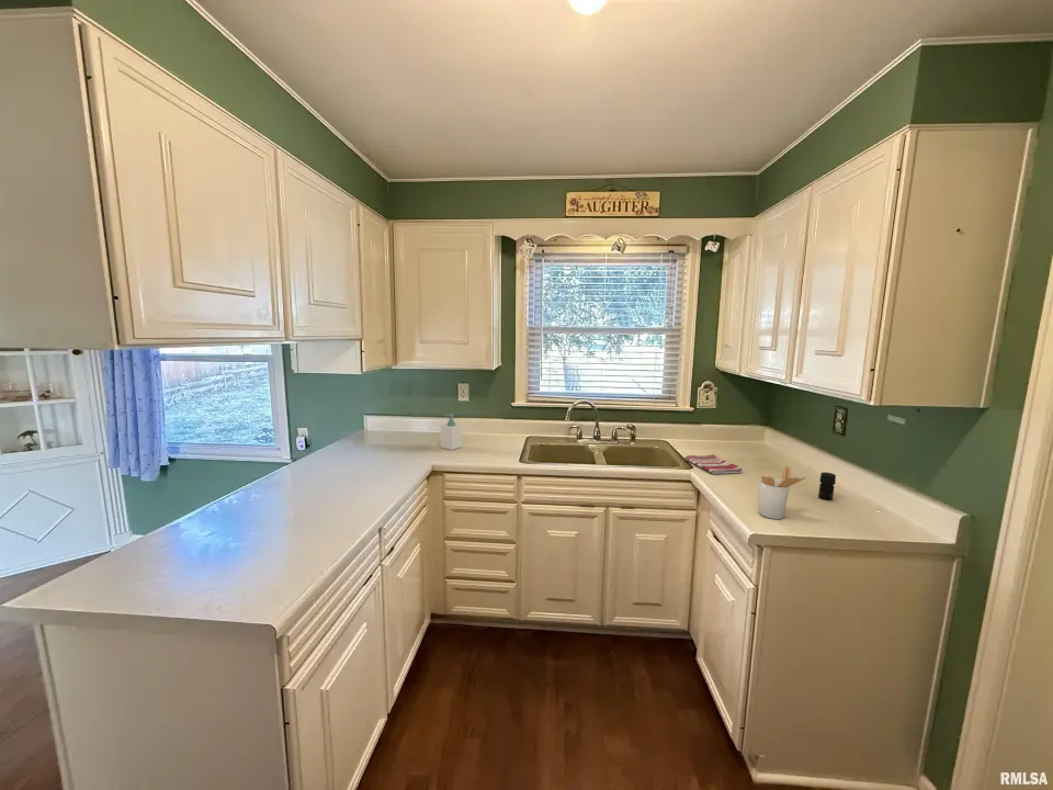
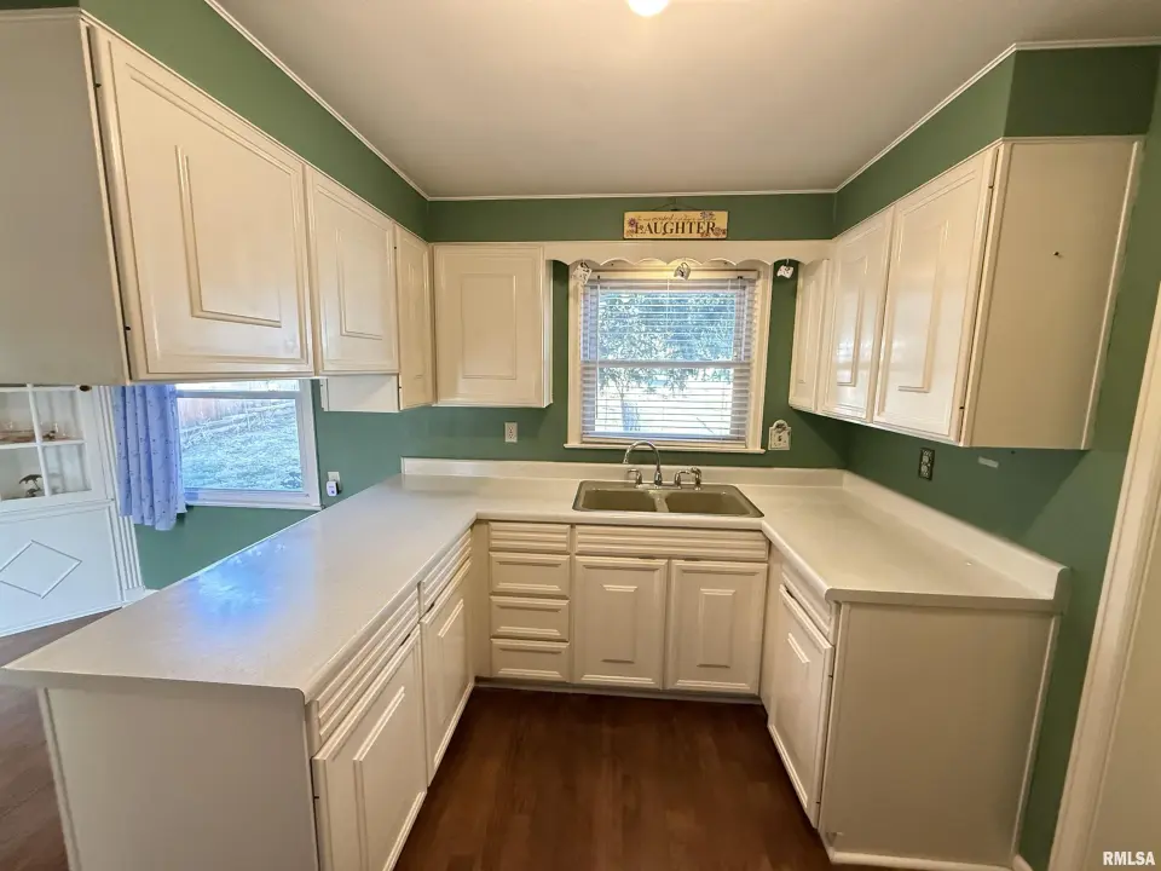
- jar (826, 486)
- soap bottle (451, 430)
- utensil holder (779, 493)
- dish towel (712, 463)
